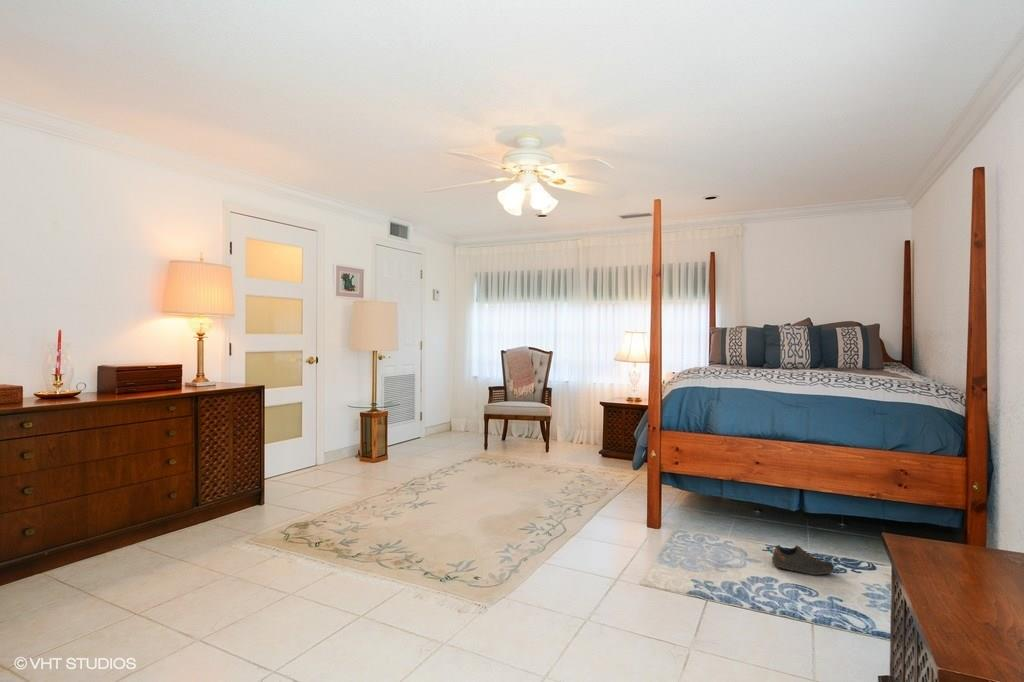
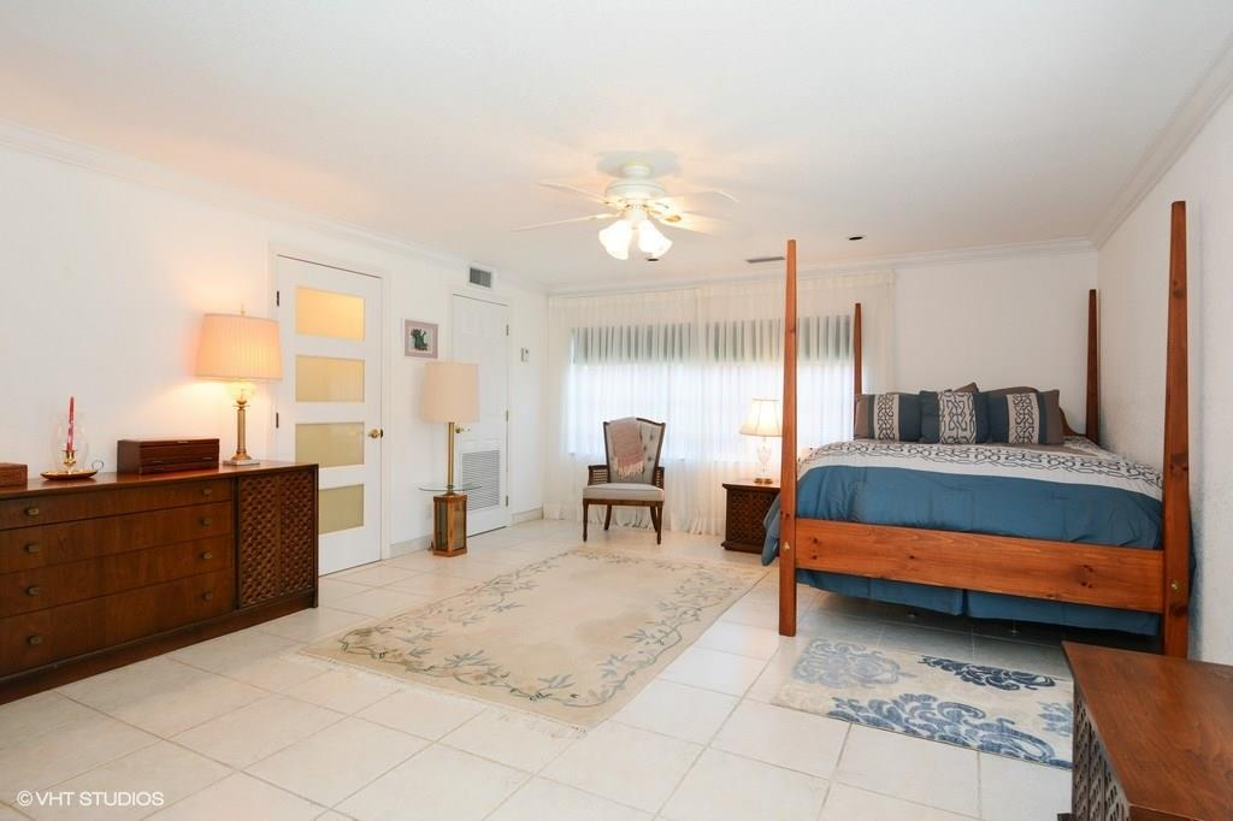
- shoe (802, 558)
